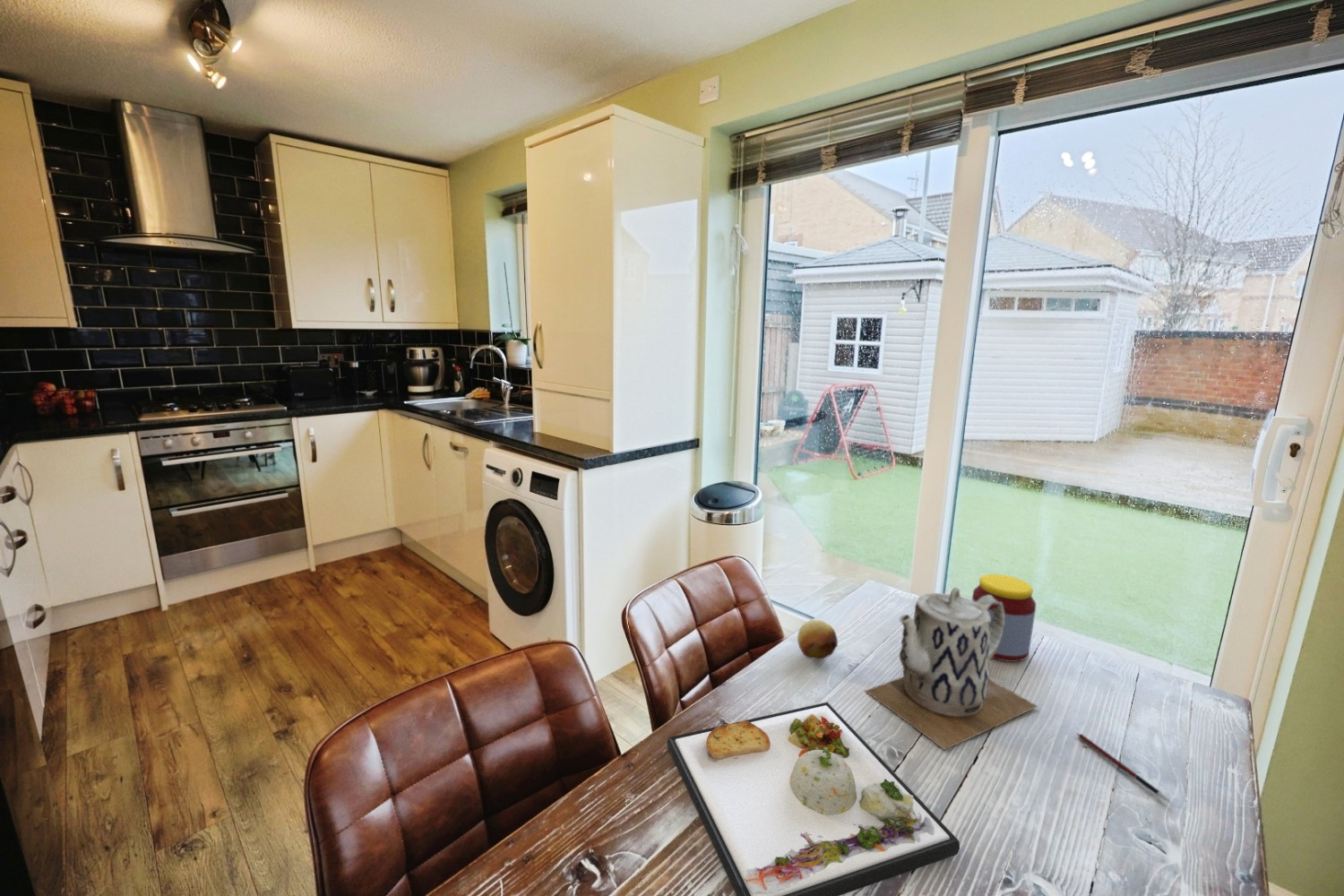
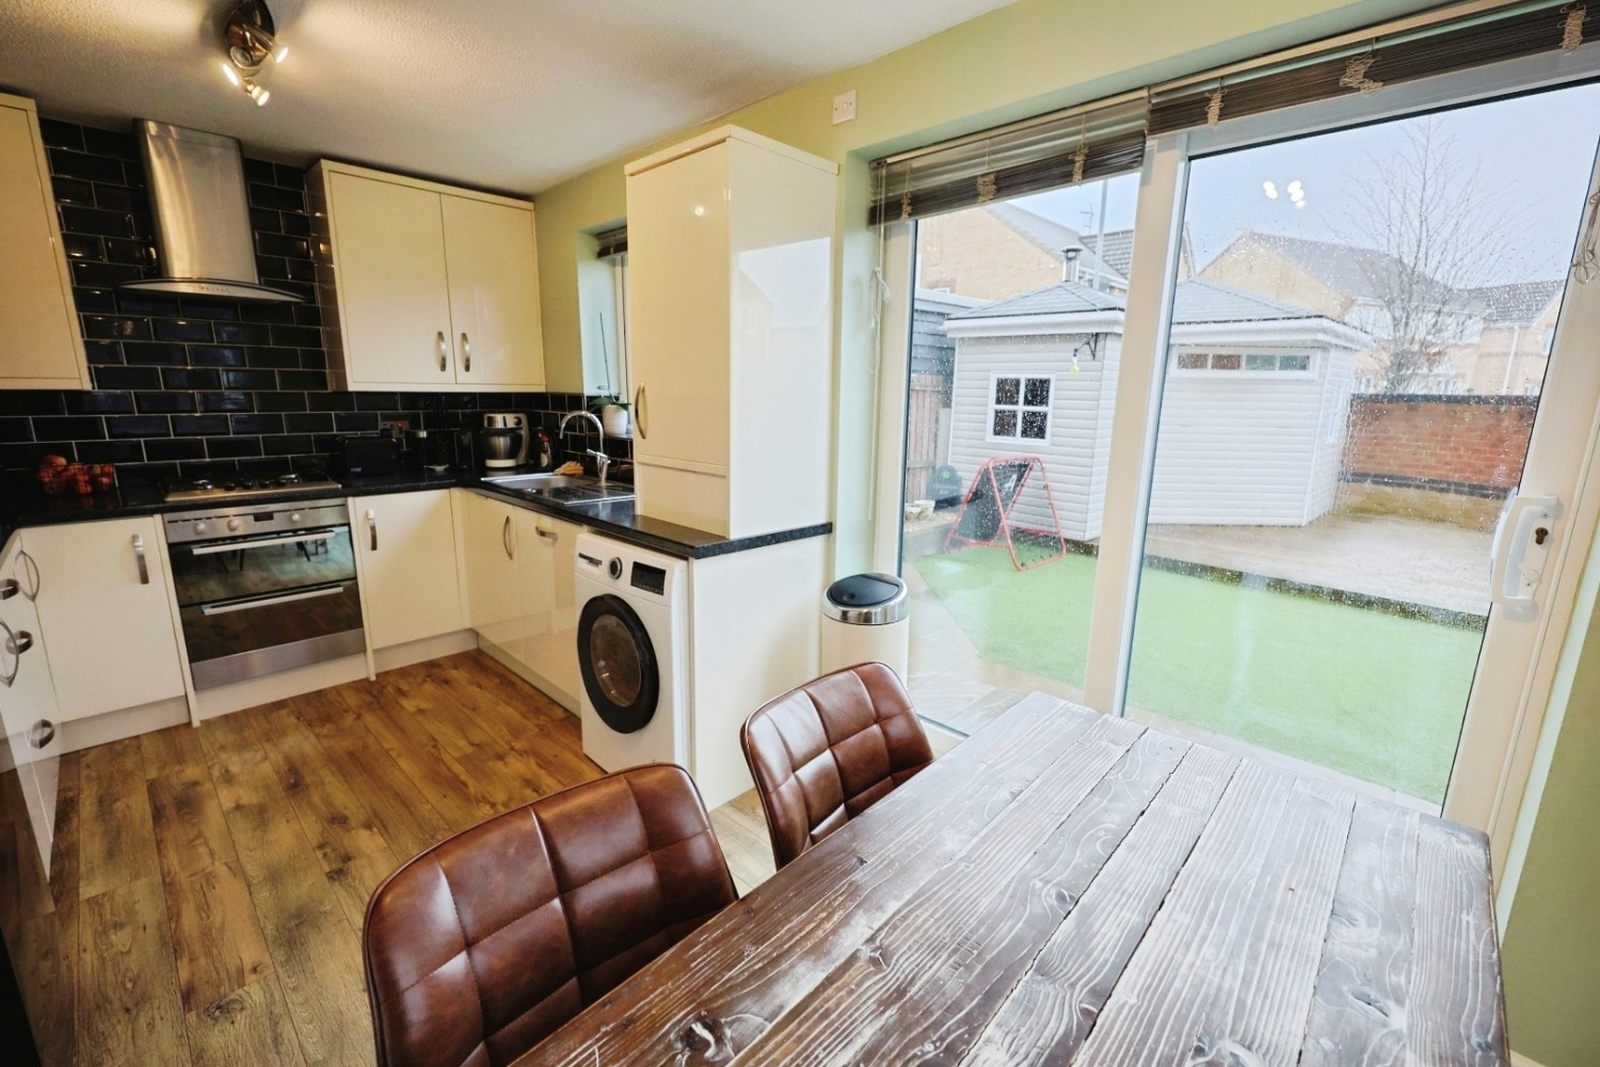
- jar (1004, 615)
- pen (1120, 765)
- teapot (956, 645)
- fruit (816, 640)
- dinner plate (798, 775)
